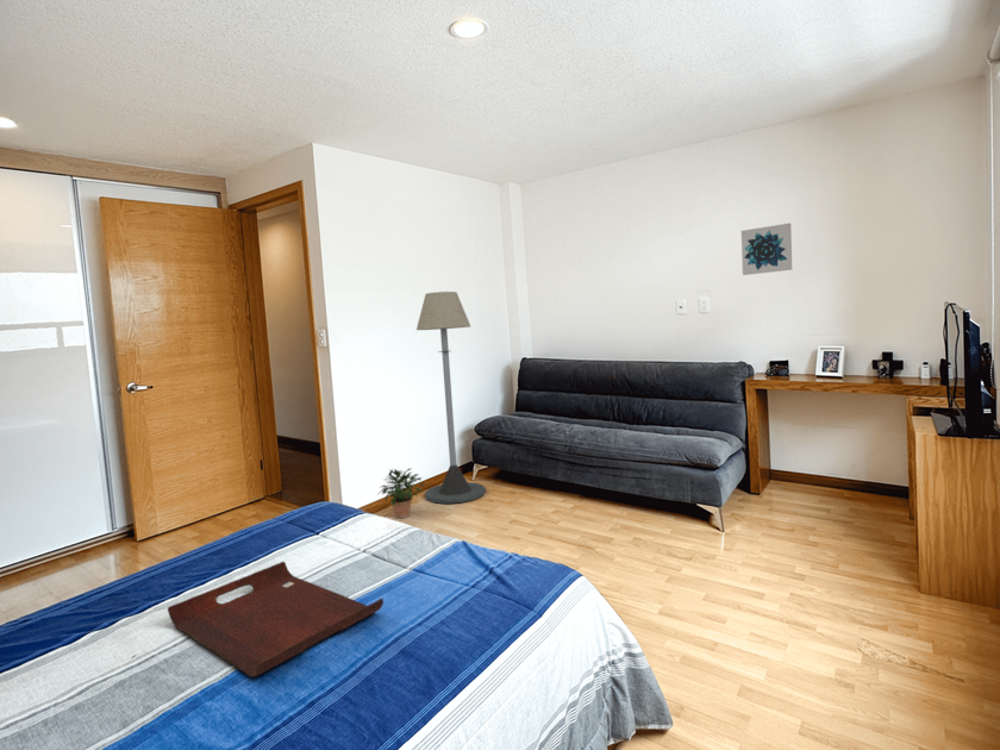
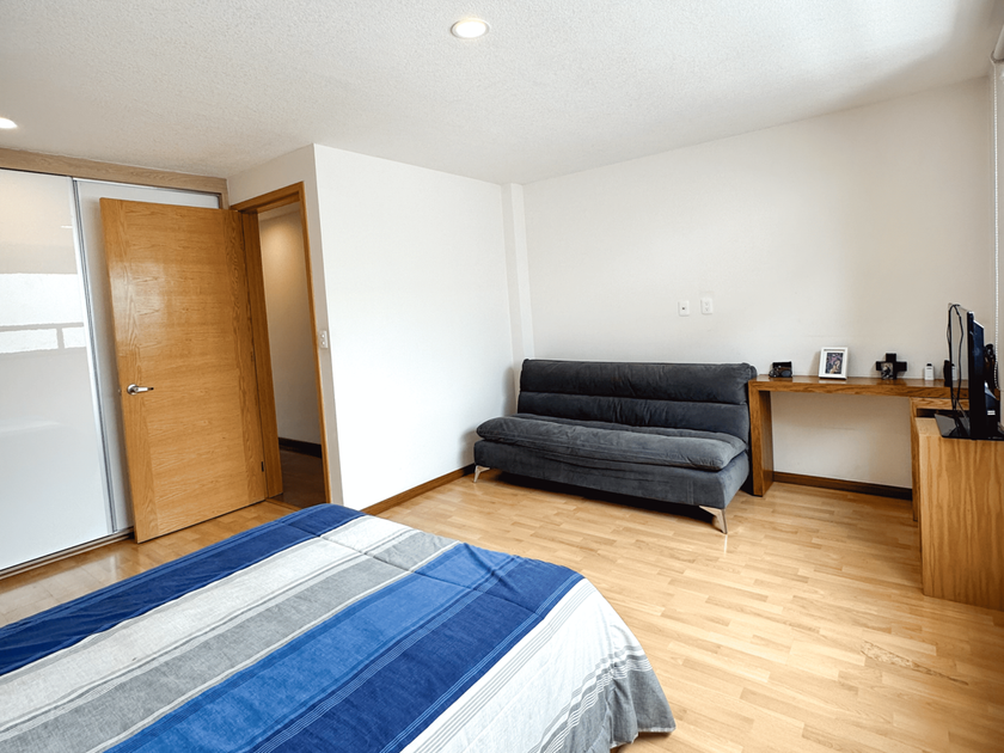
- serving tray (275, 610)
- floor lamp (448, 394)
- potted plant (402, 489)
- wall art (765, 249)
